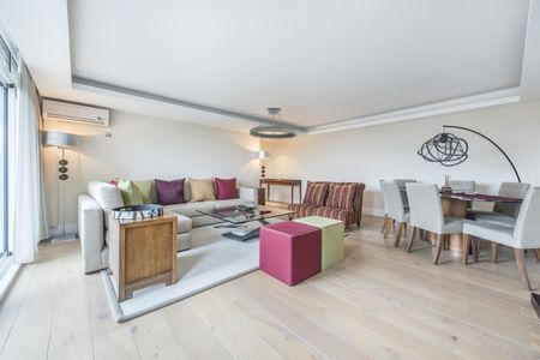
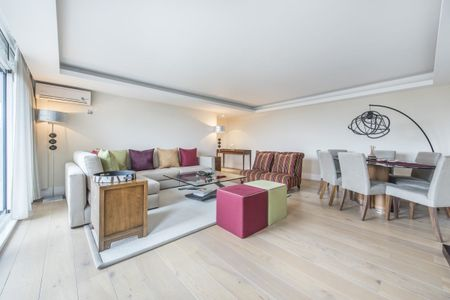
- chandelier (274, 122)
